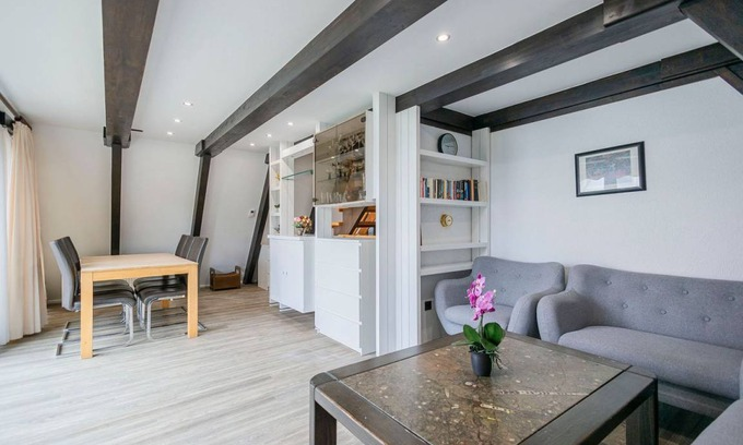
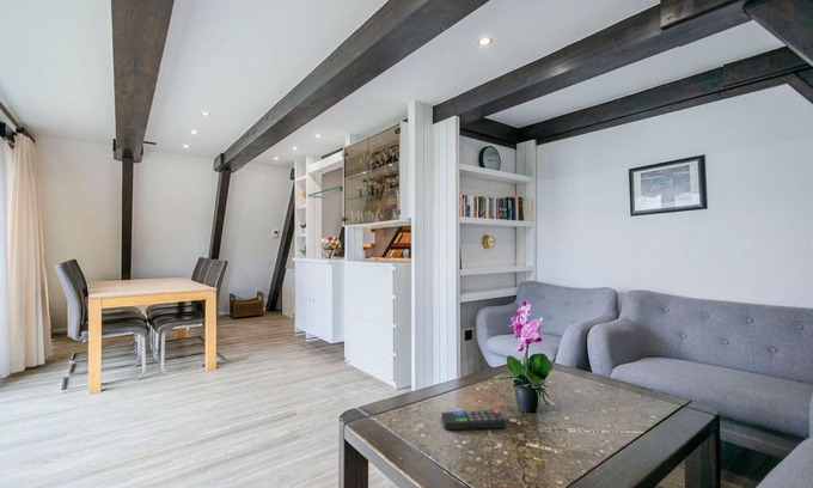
+ remote control (472, 419)
